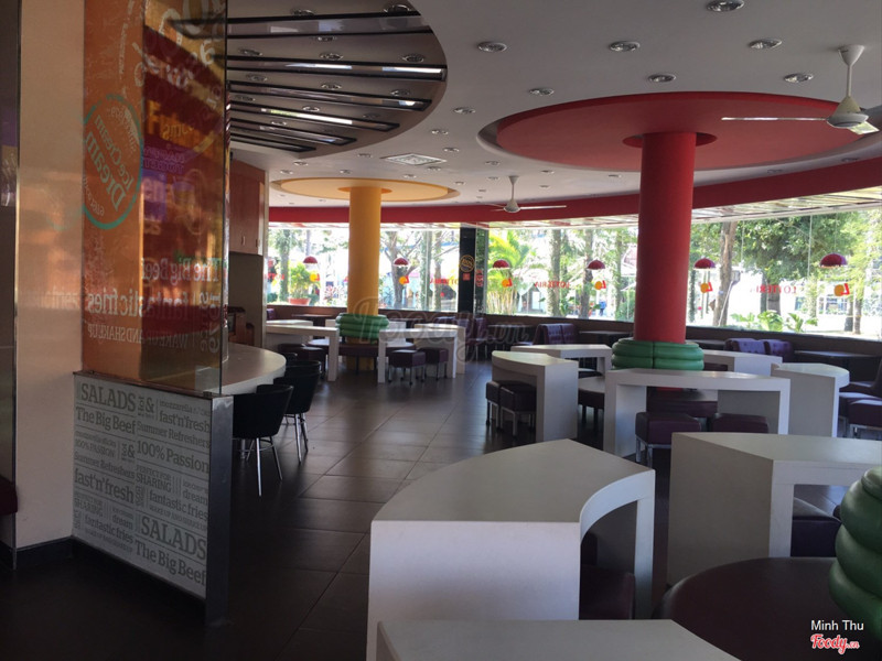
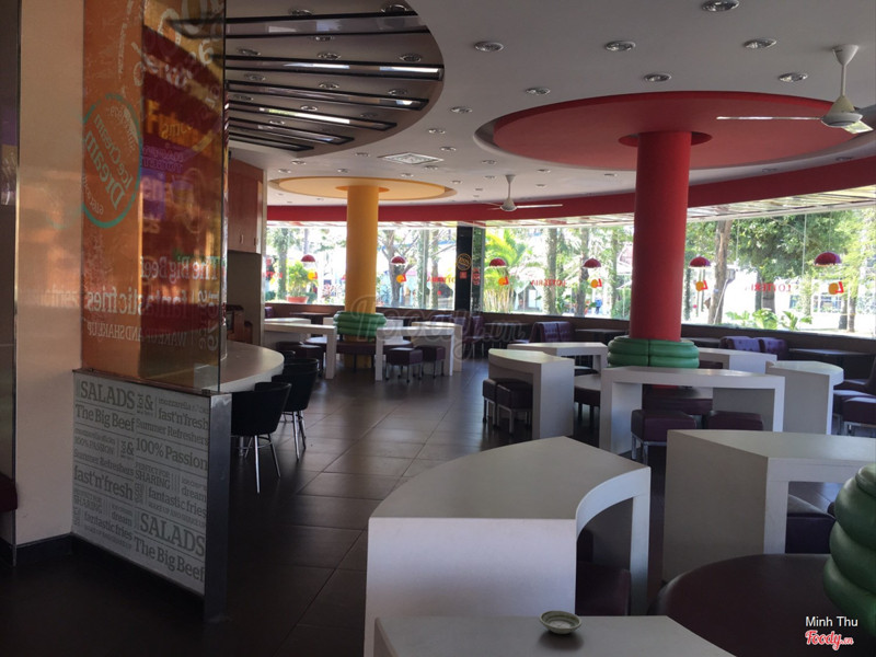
+ saucer (560, 623)
